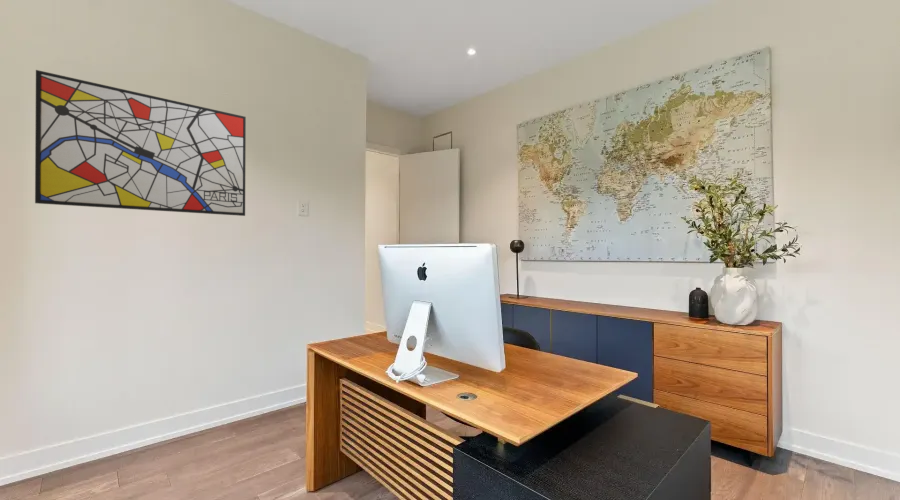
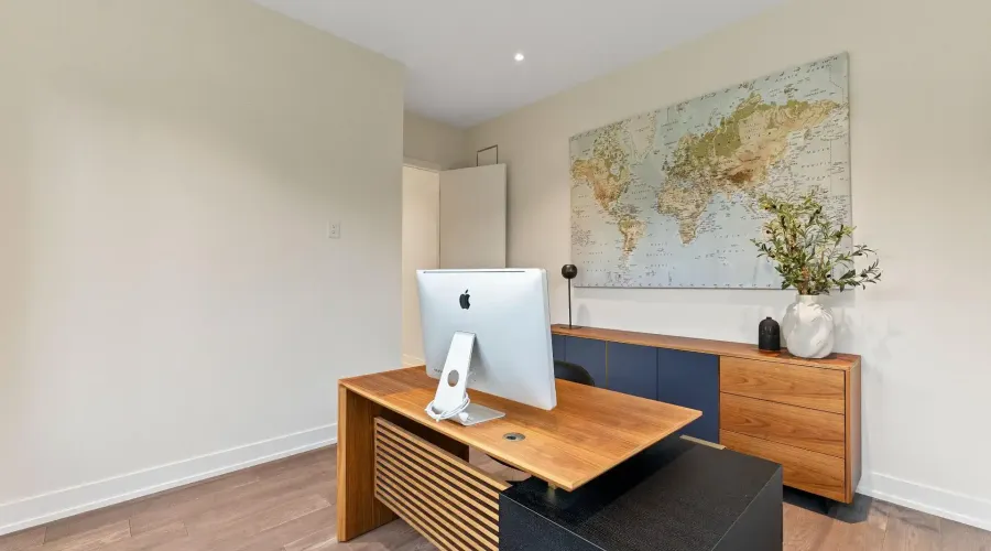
- wall art (155, 153)
